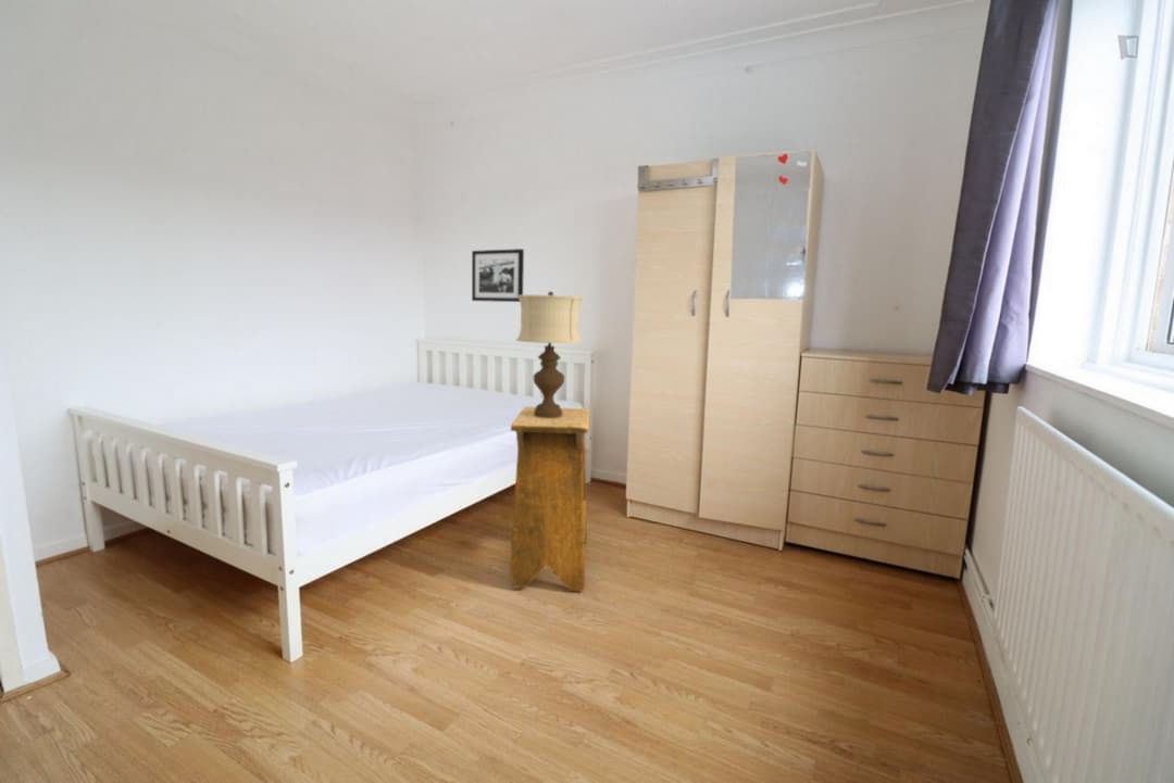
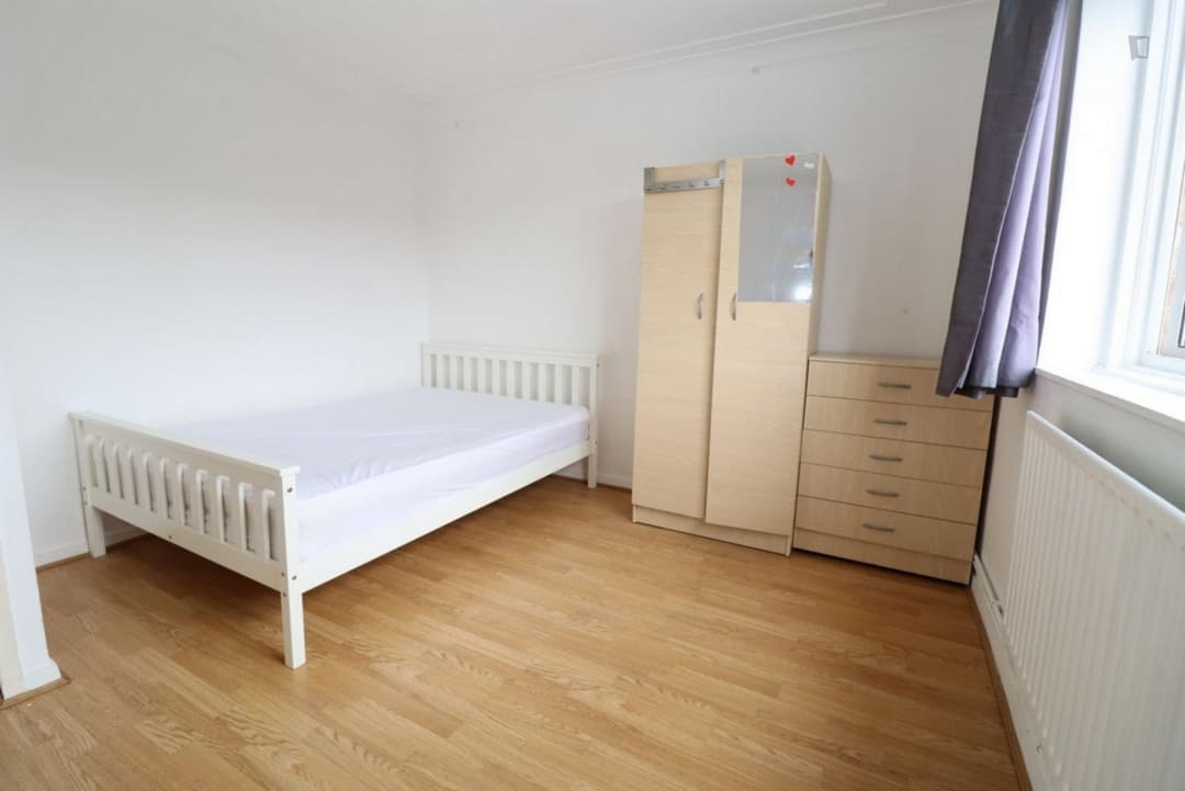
- picture frame (497, 276)
- table lamp (549, 353)
- stool (552, 491)
